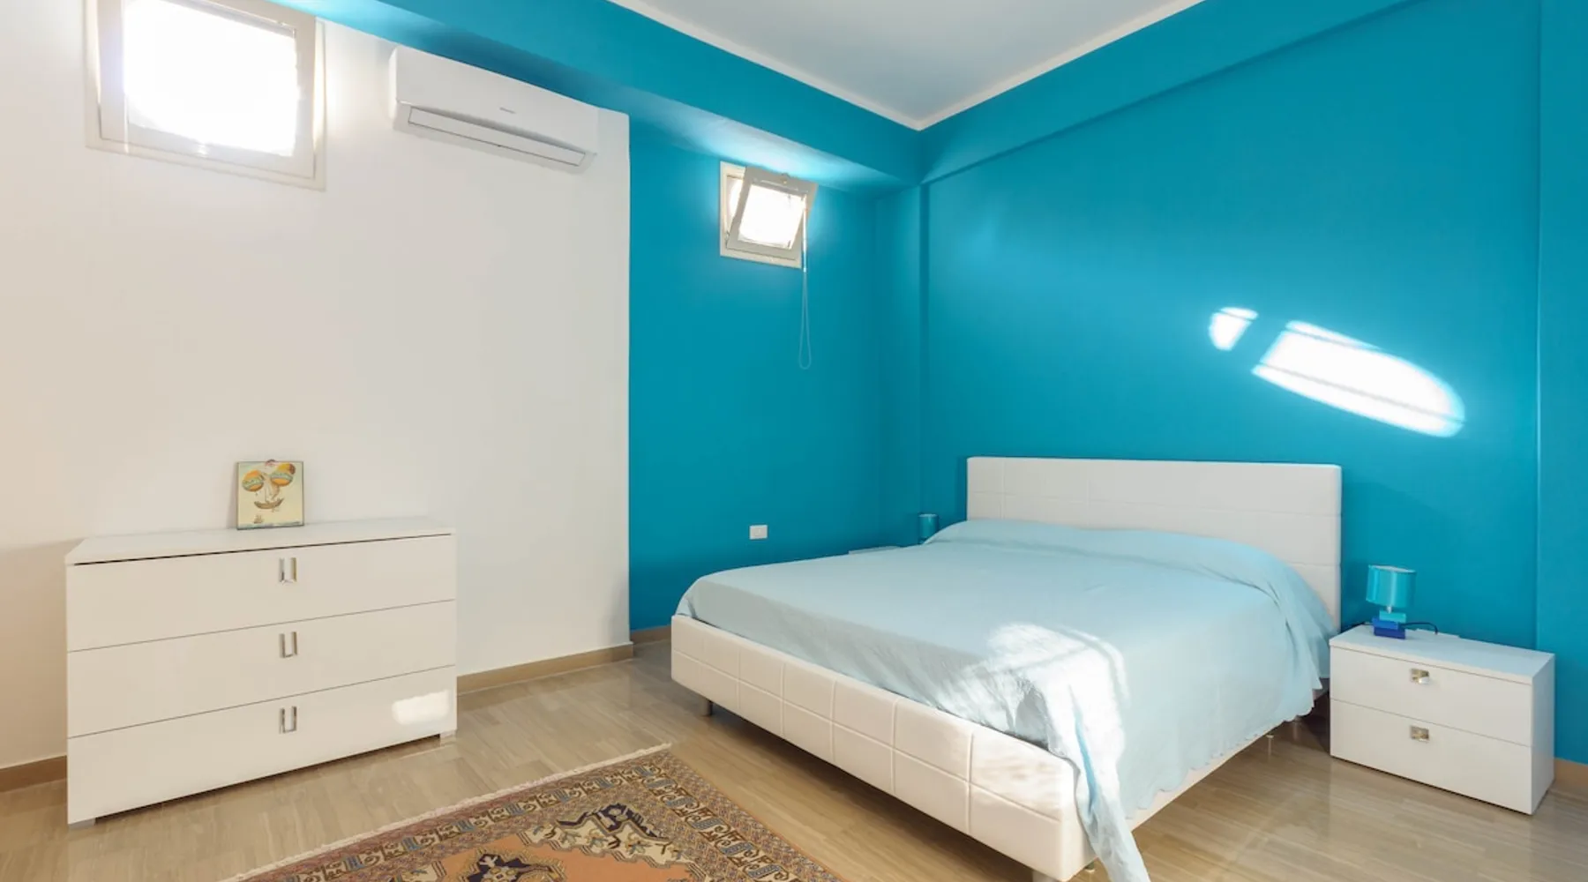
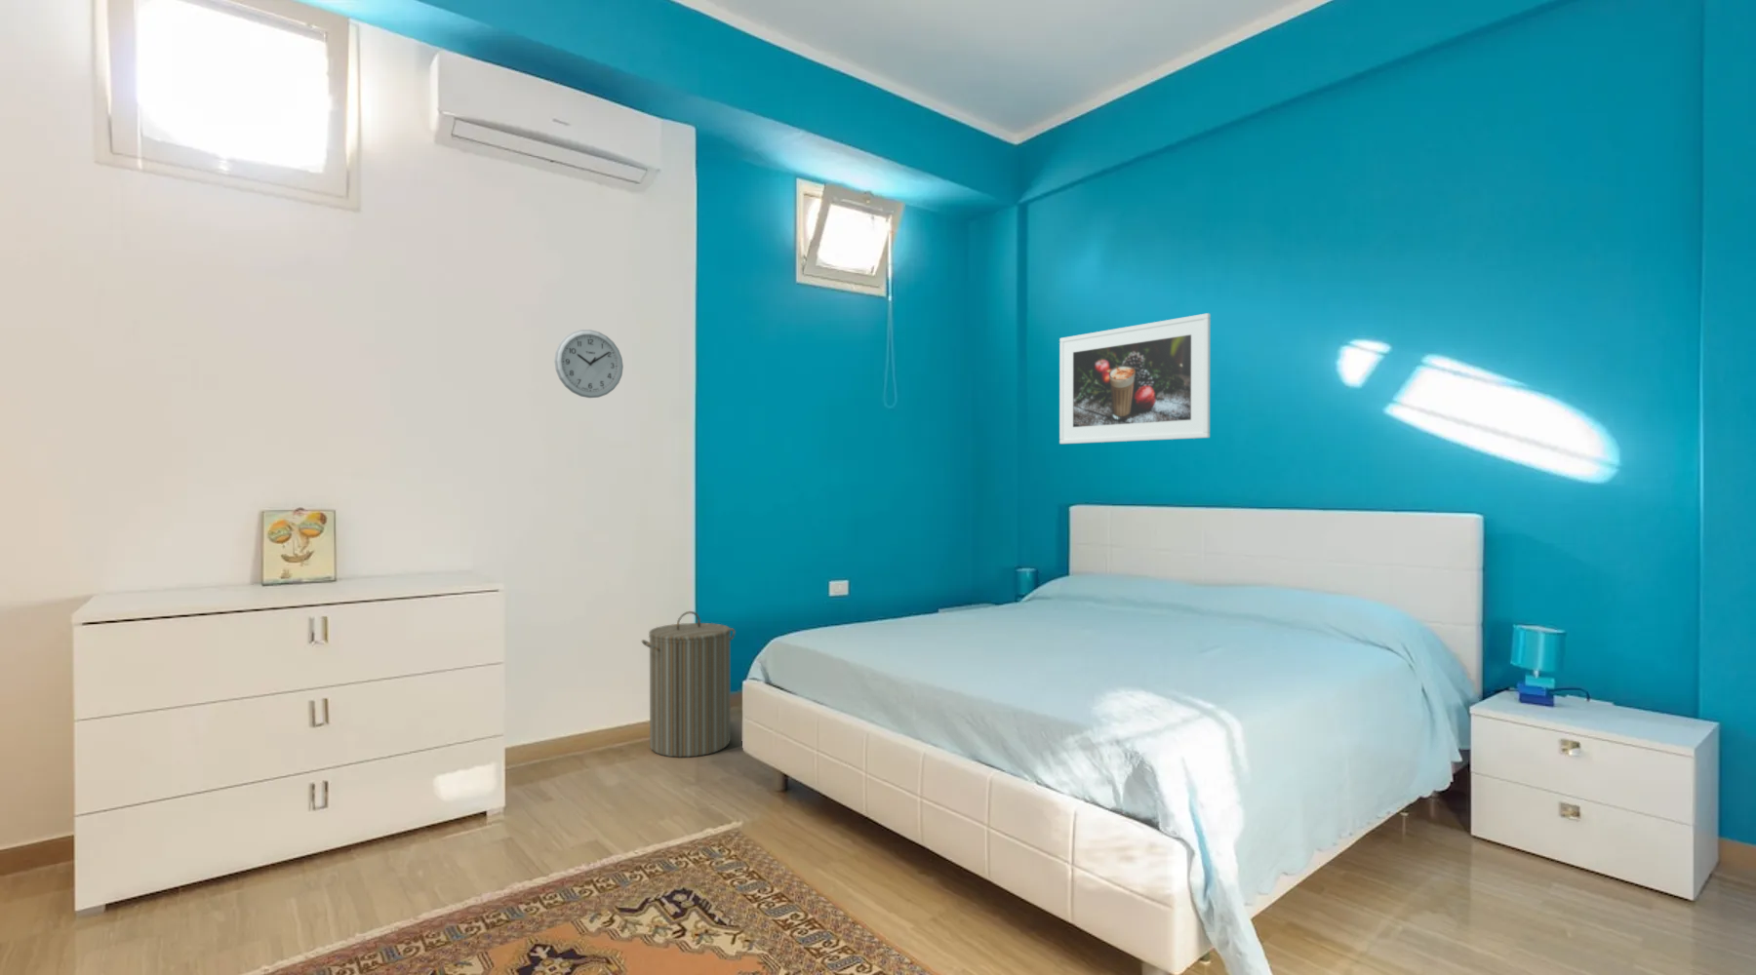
+ wall clock (590, 363)
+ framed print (1129, 383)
+ laundry hamper (689, 677)
